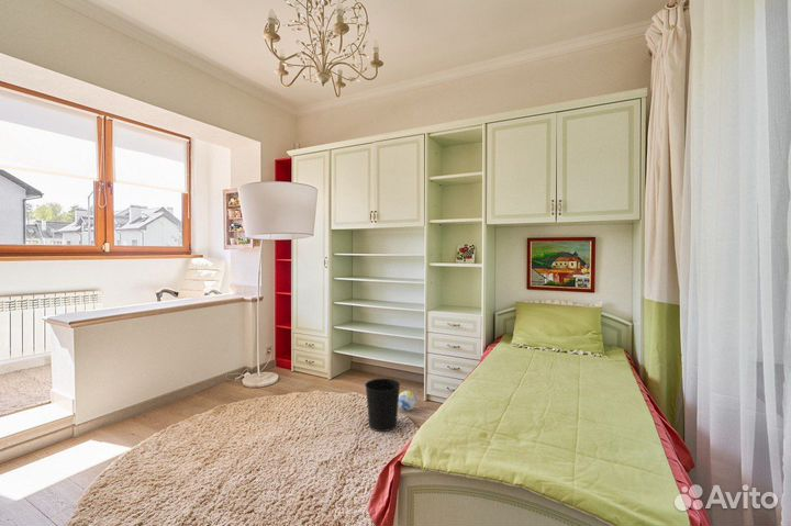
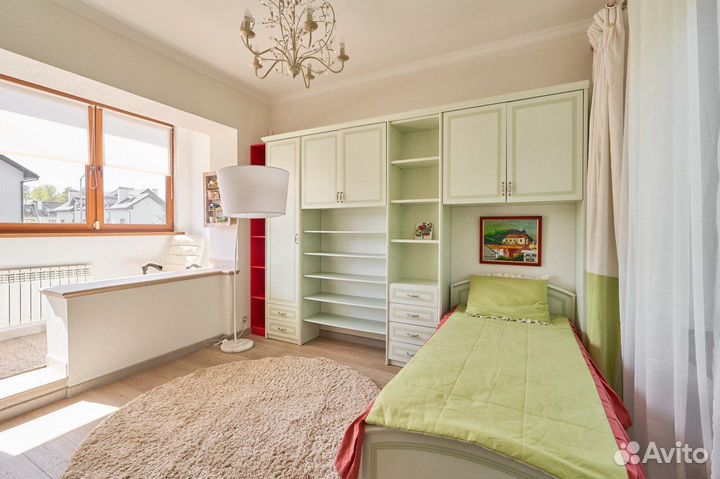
- wastebasket (382, 404)
- decorative ball (406, 400)
